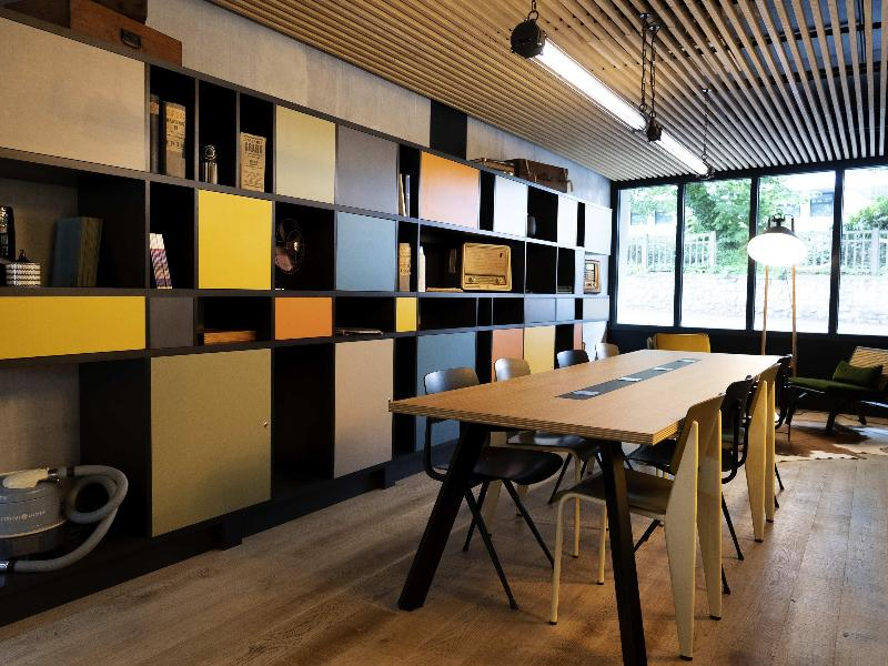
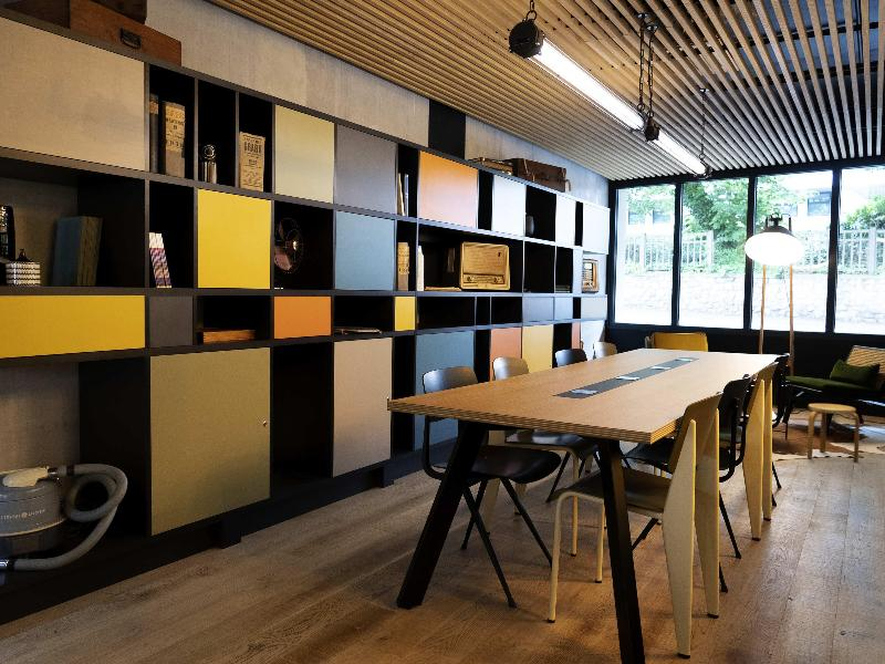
+ stool (825, 432)
